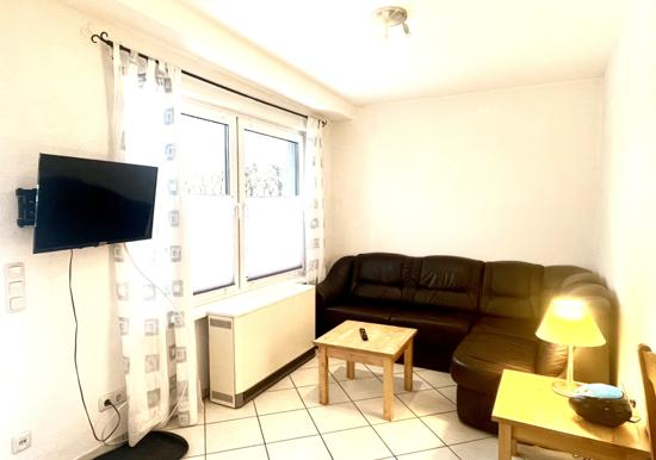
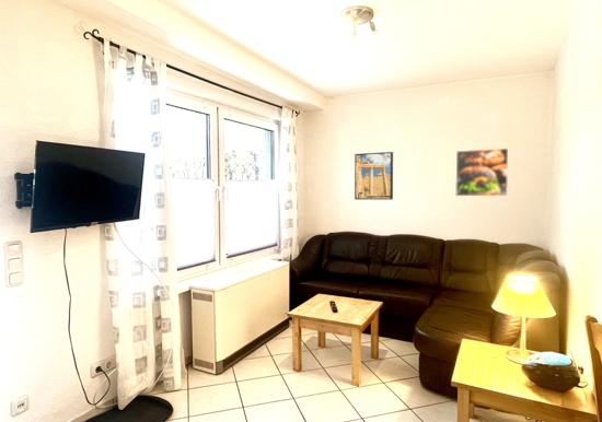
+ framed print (481, 173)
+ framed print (373, 176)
